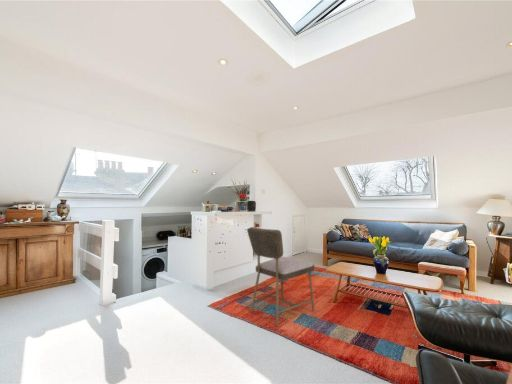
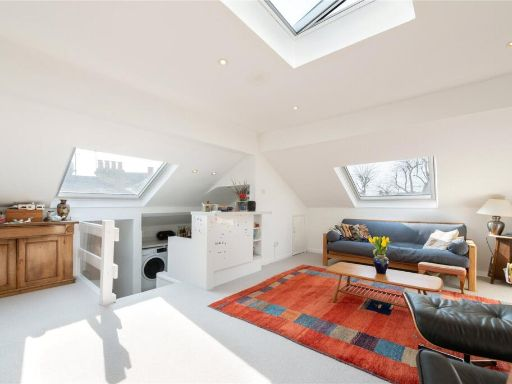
- dining chair (280, 268)
